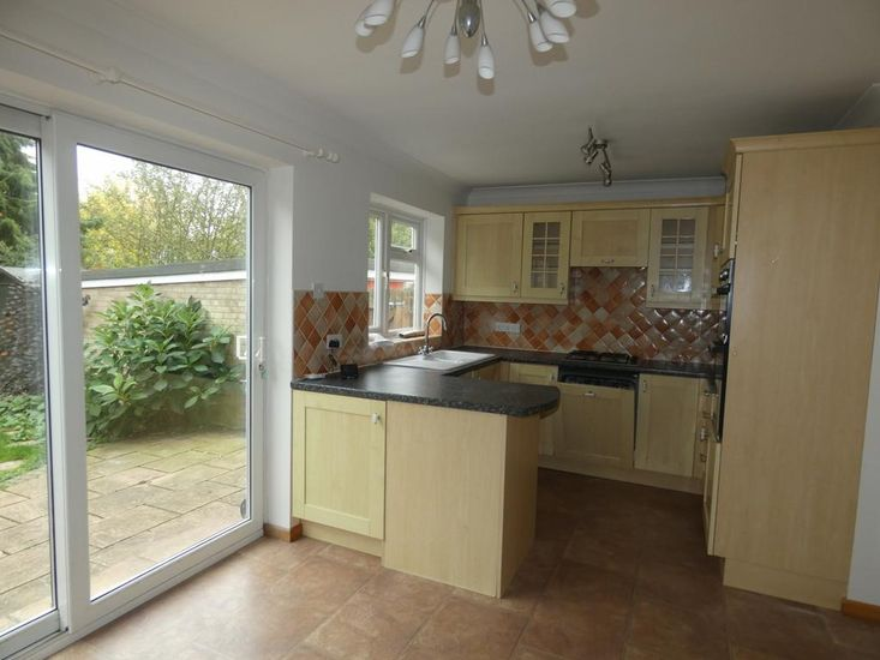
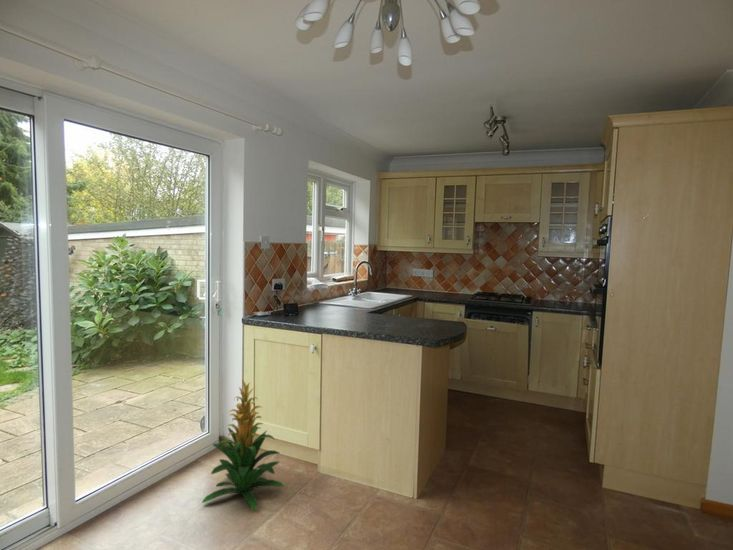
+ indoor plant (244, 436)
